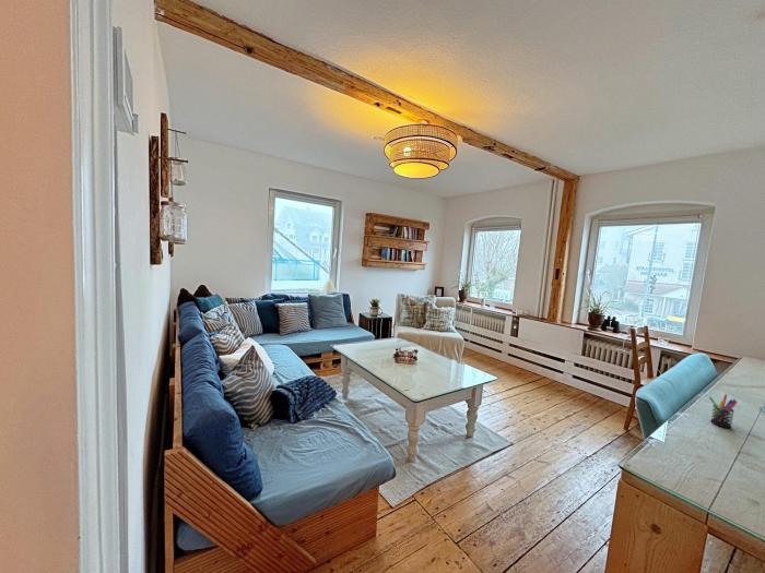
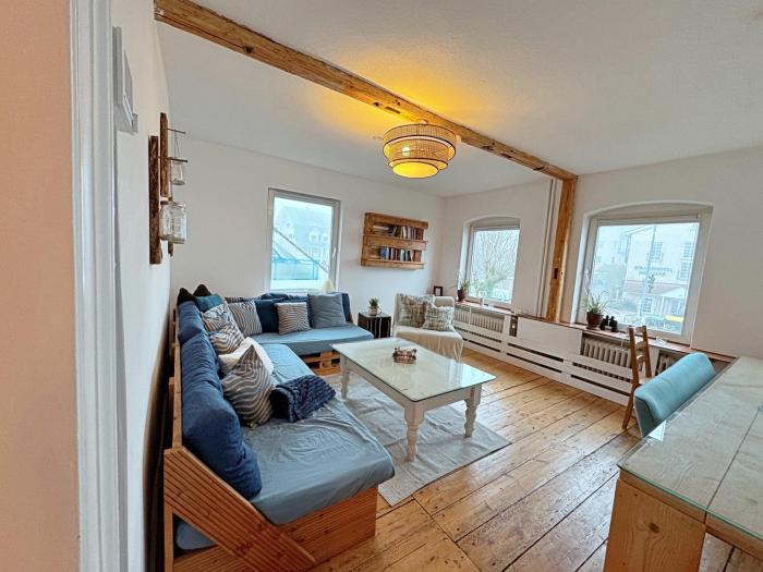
- pen holder (720, 409)
